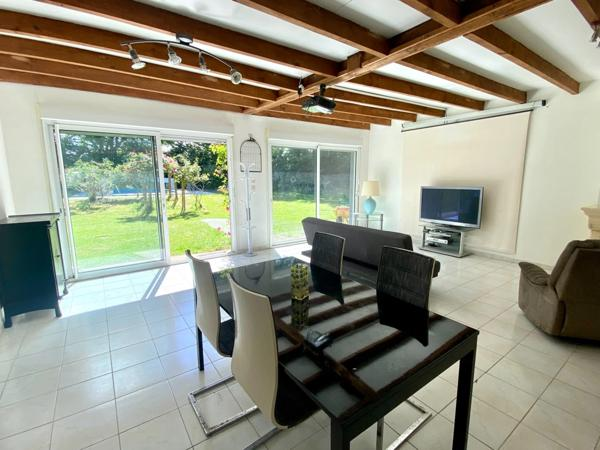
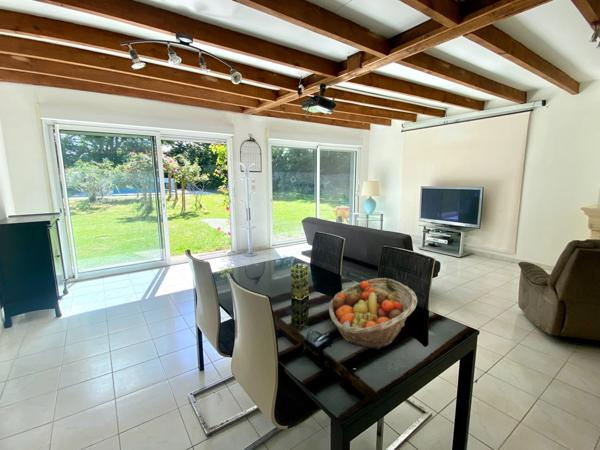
+ fruit basket (370, 308)
